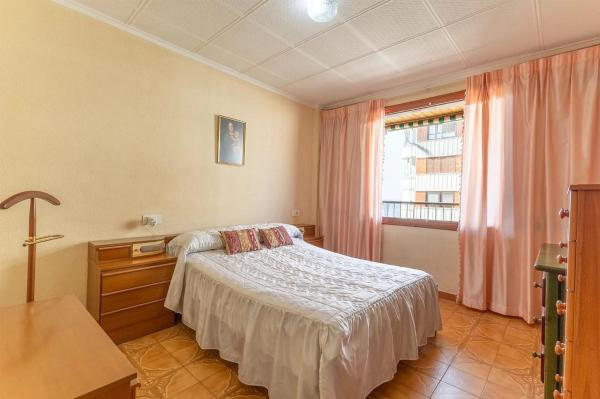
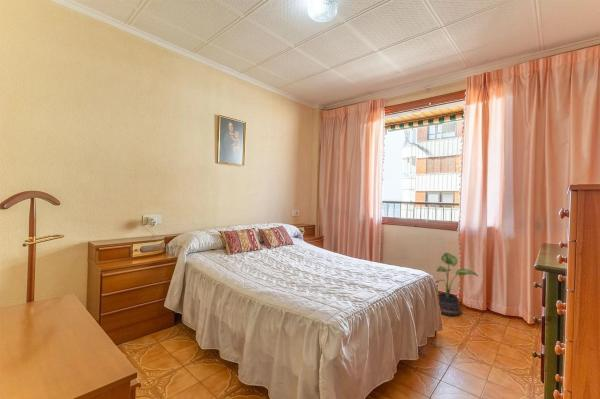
+ potted plant (450, 285)
